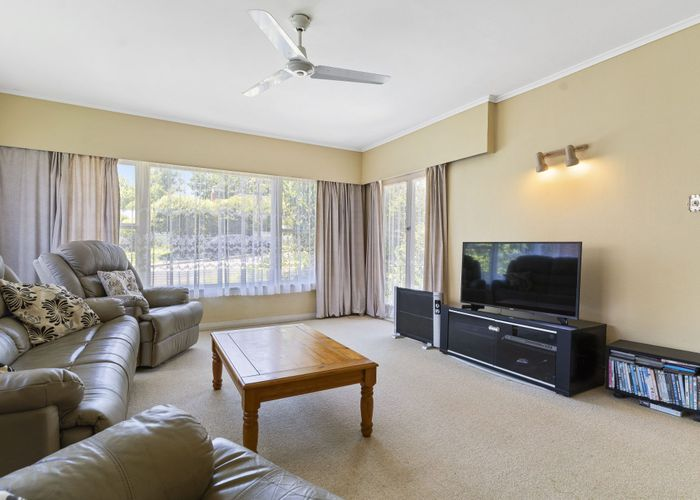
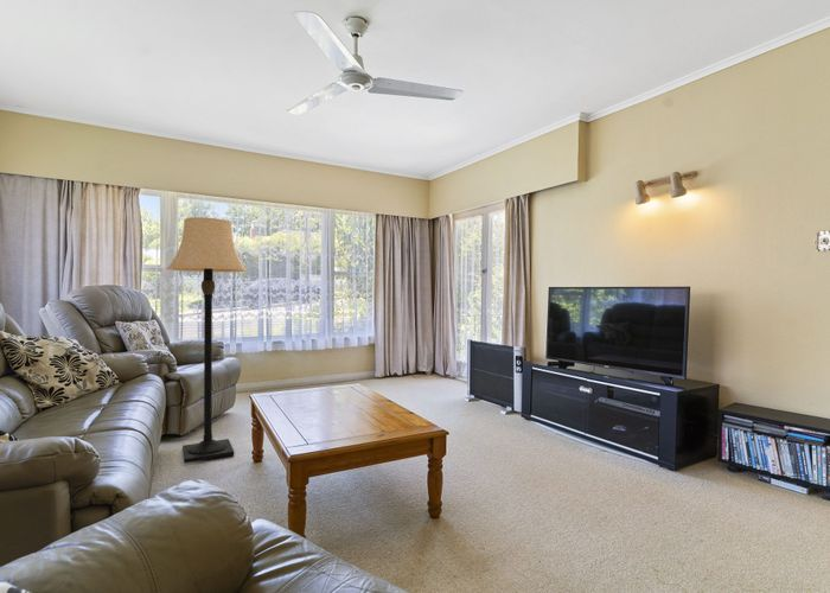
+ lamp (208, 336)
